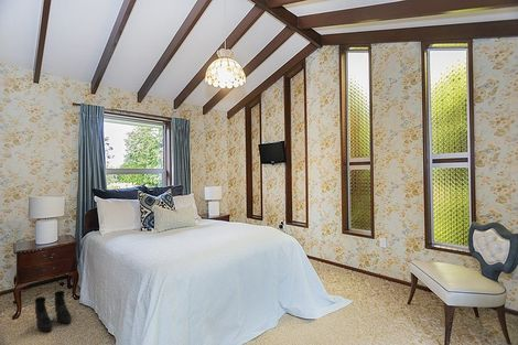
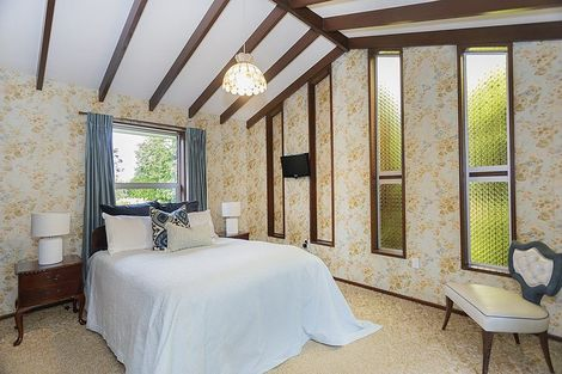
- boots (55, 309)
